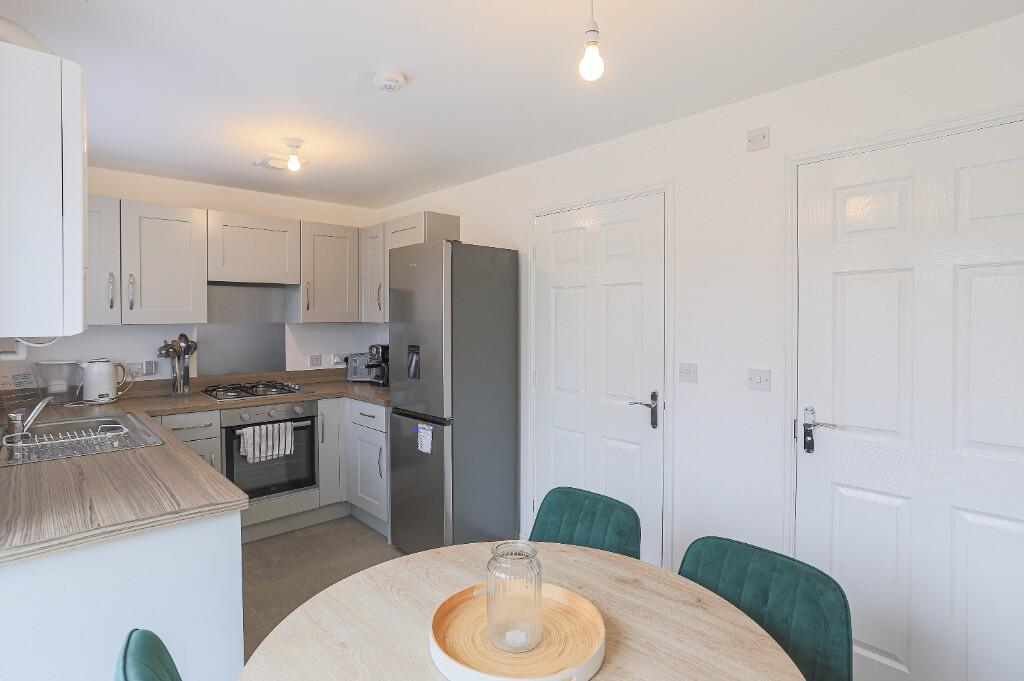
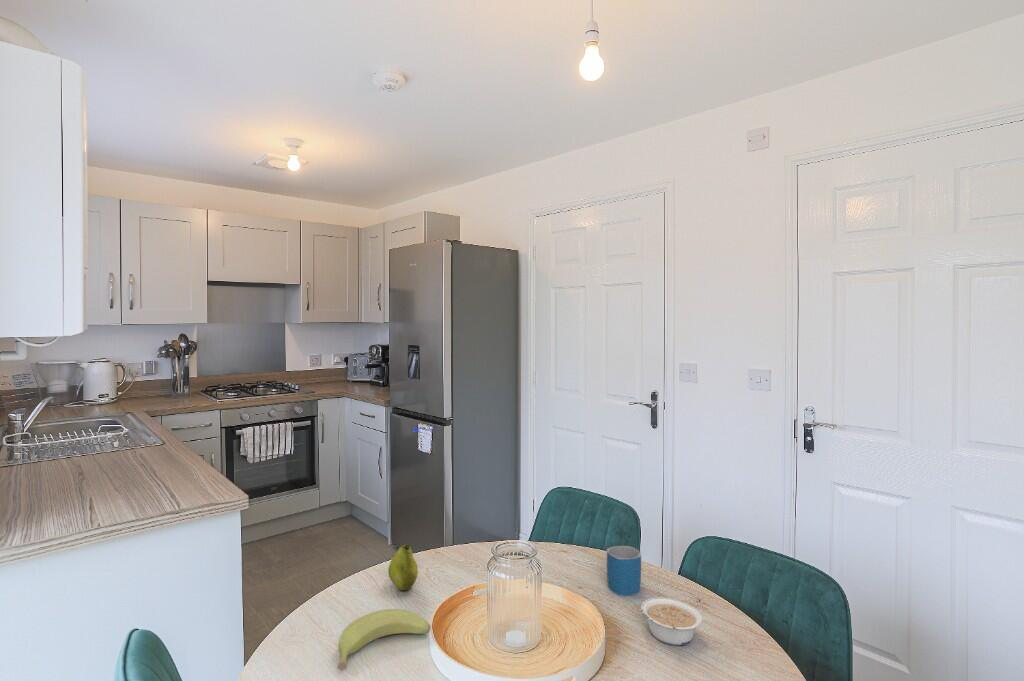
+ fruit (403, 565)
+ banana (378, 635)
+ mug (620, 567)
+ legume (672, 622)
